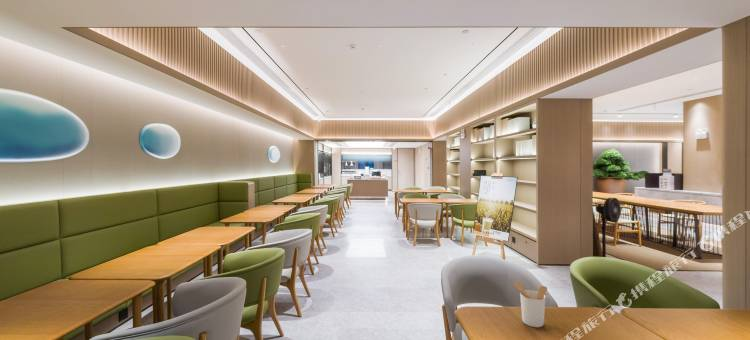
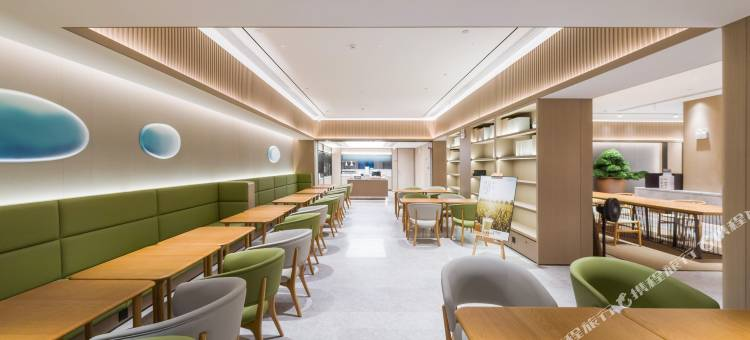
- utensil holder (528, 302)
